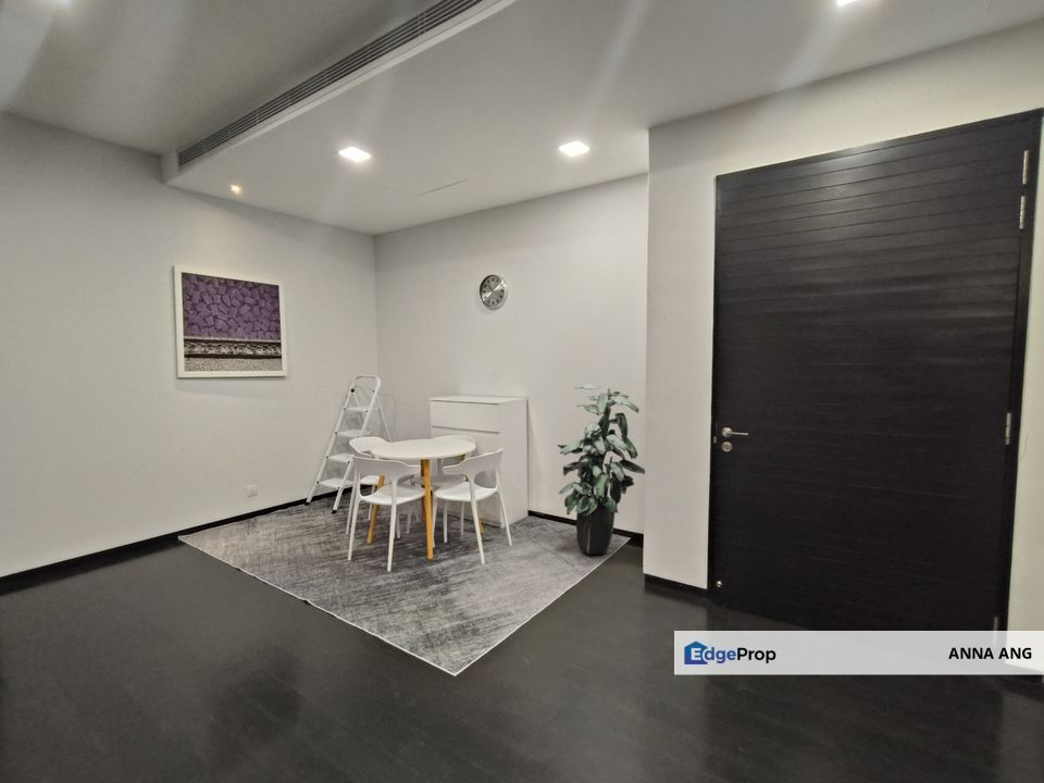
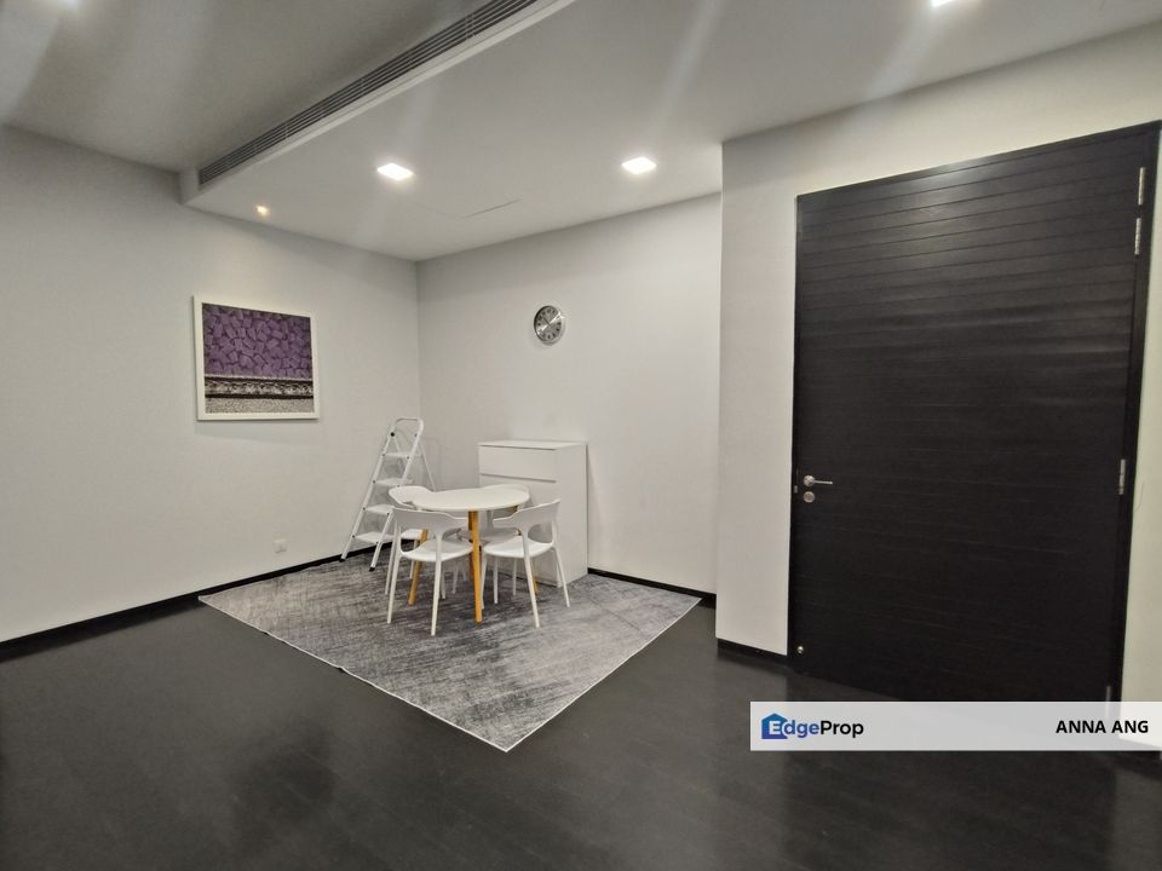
- indoor plant (596, 467)
